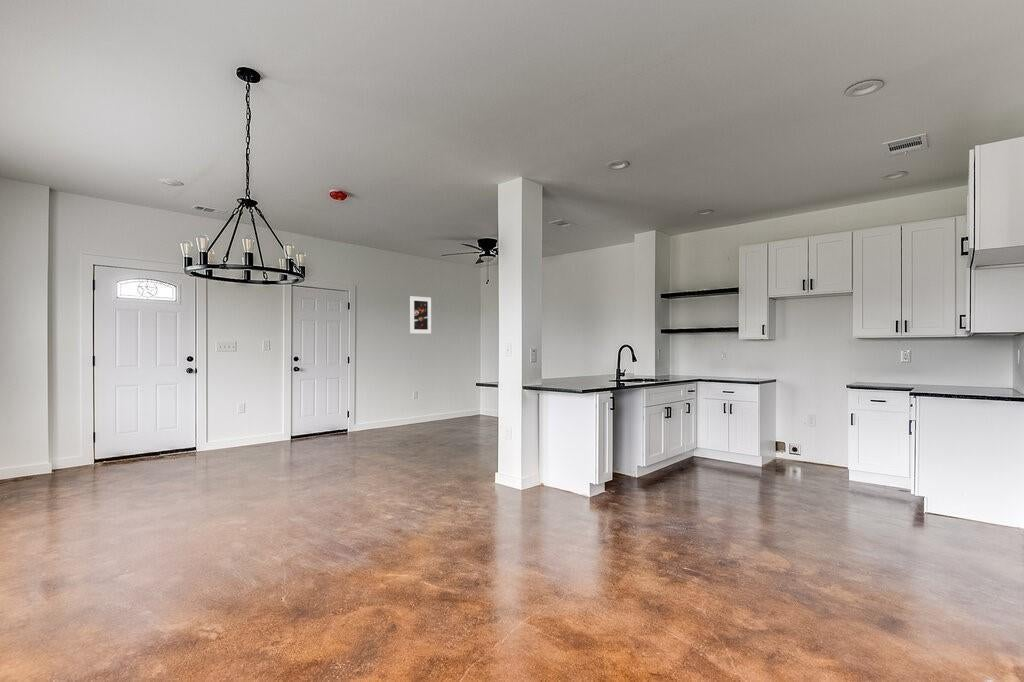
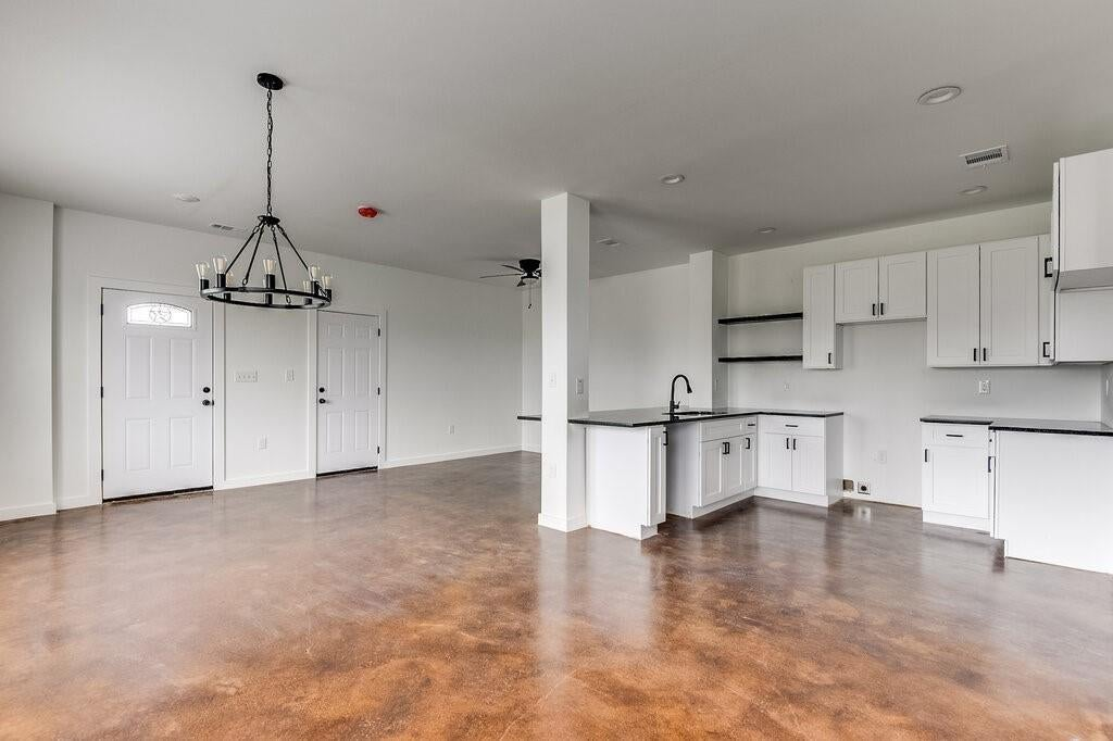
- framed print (420, 315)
